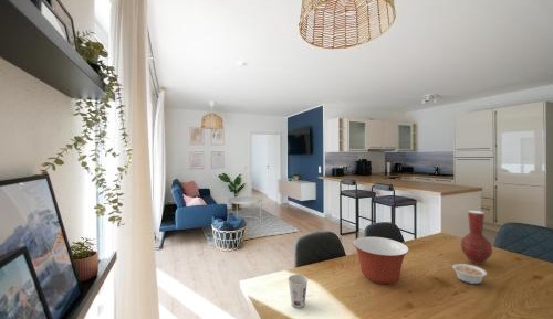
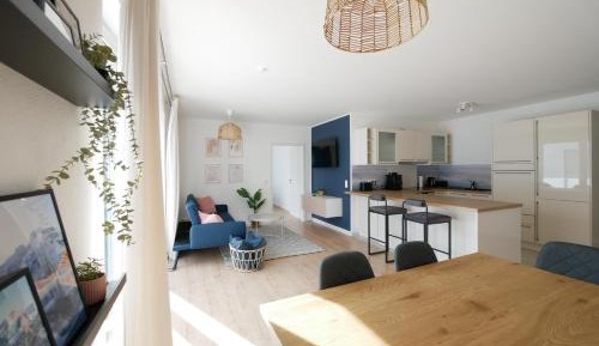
- cup (298, 290)
- mixing bowl (379, 260)
- vase (476, 236)
- legume (468, 274)
